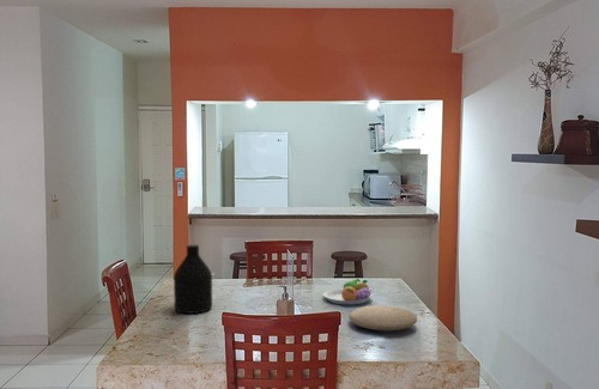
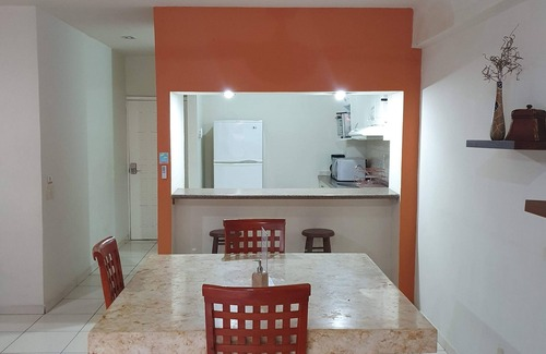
- fruit bowl (349, 288)
- plate (382, 315)
- bottle (193, 276)
